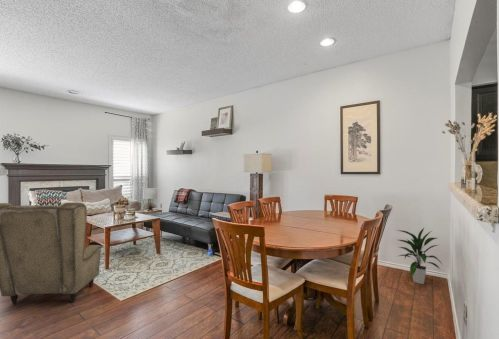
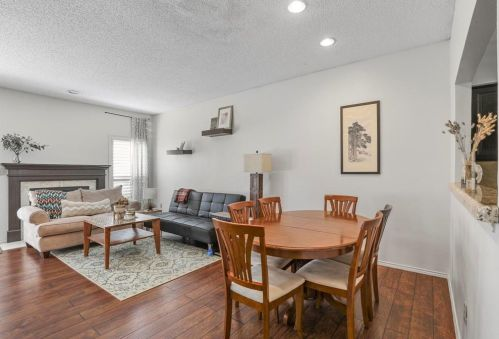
- indoor plant (418, 254)
- armchair (50, 249)
